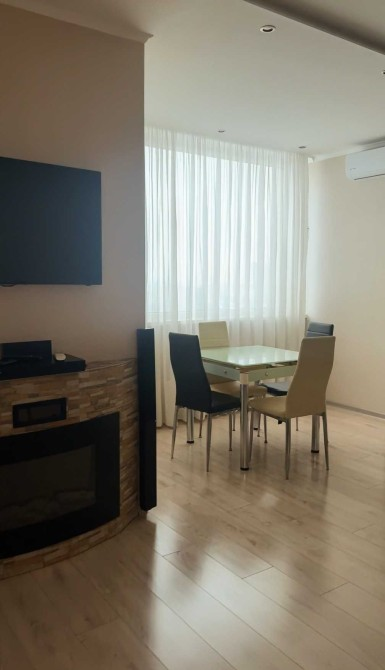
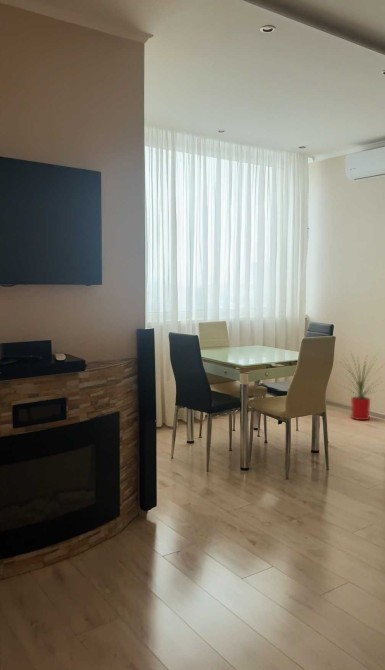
+ house plant (361, 385)
